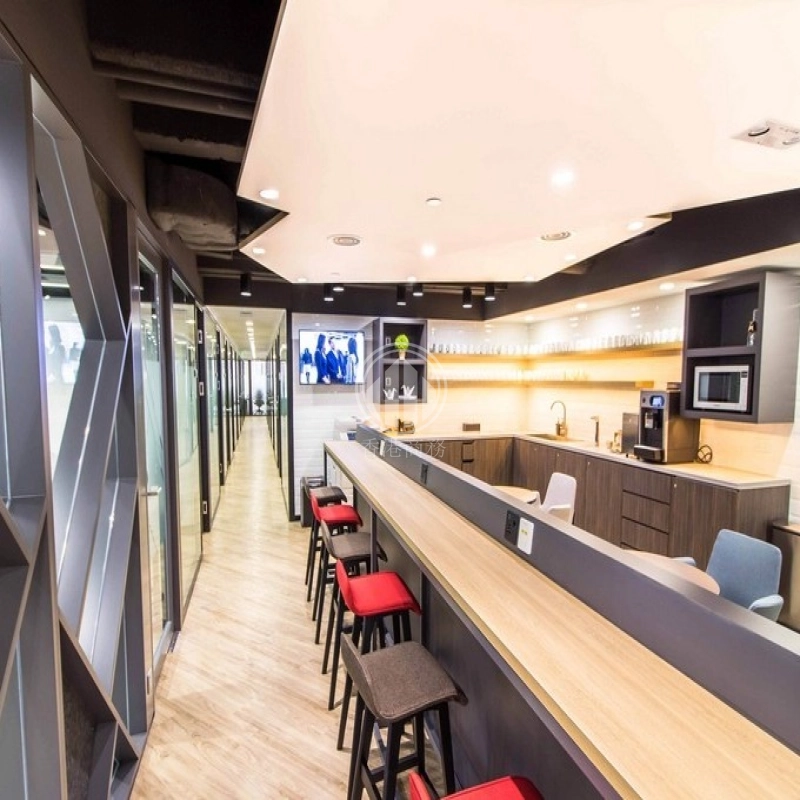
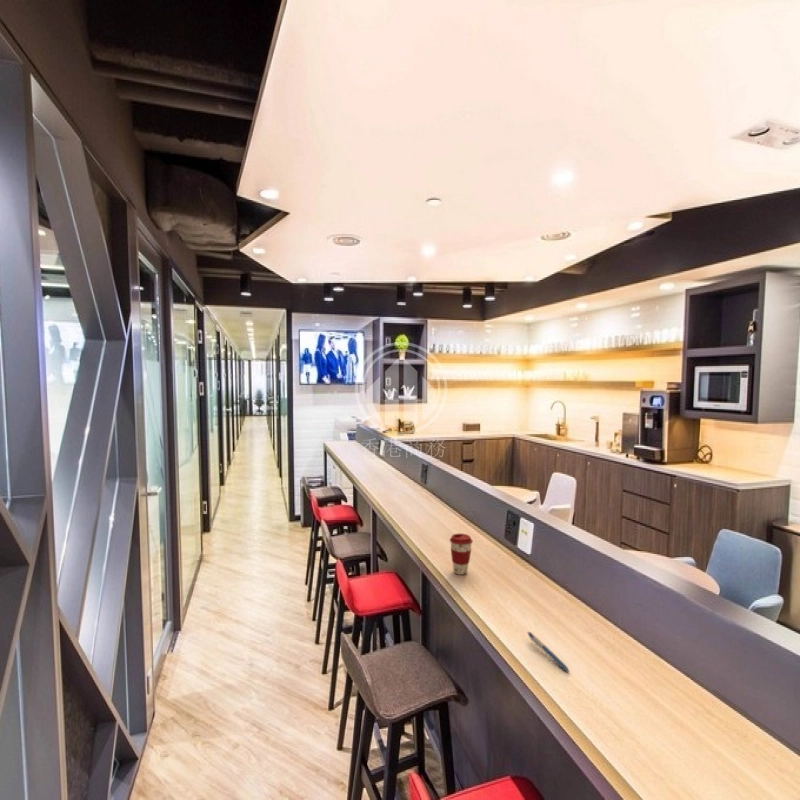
+ coffee cup (460, 554)
+ pen (546, 650)
